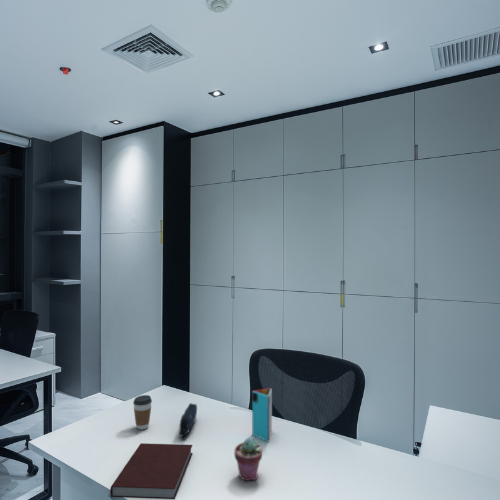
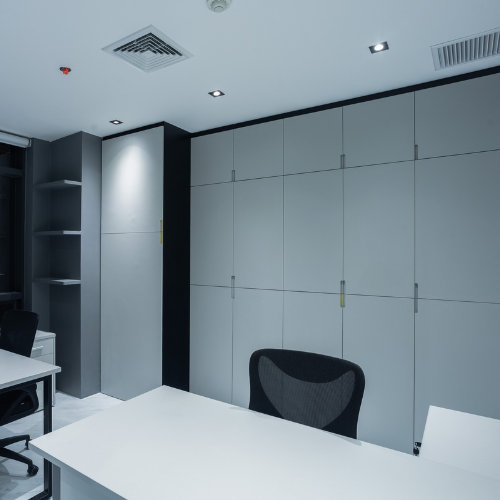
- coffee cup (142, 412)
- pencil case (188, 418)
- potted succulent (248, 457)
- smartphone (264, 414)
- notebook (155, 468)
